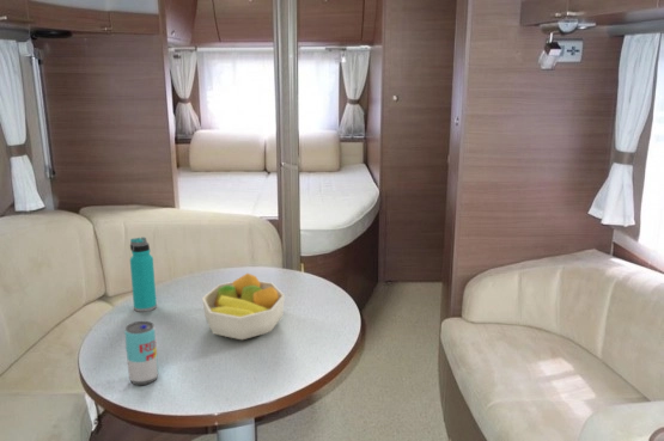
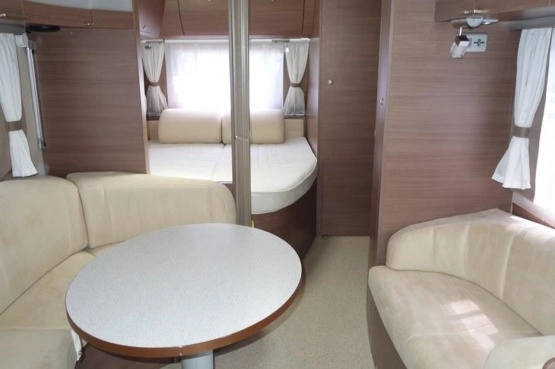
- beverage can (141, 353)
- fruit bowl (243, 304)
- water bottle (142, 272)
